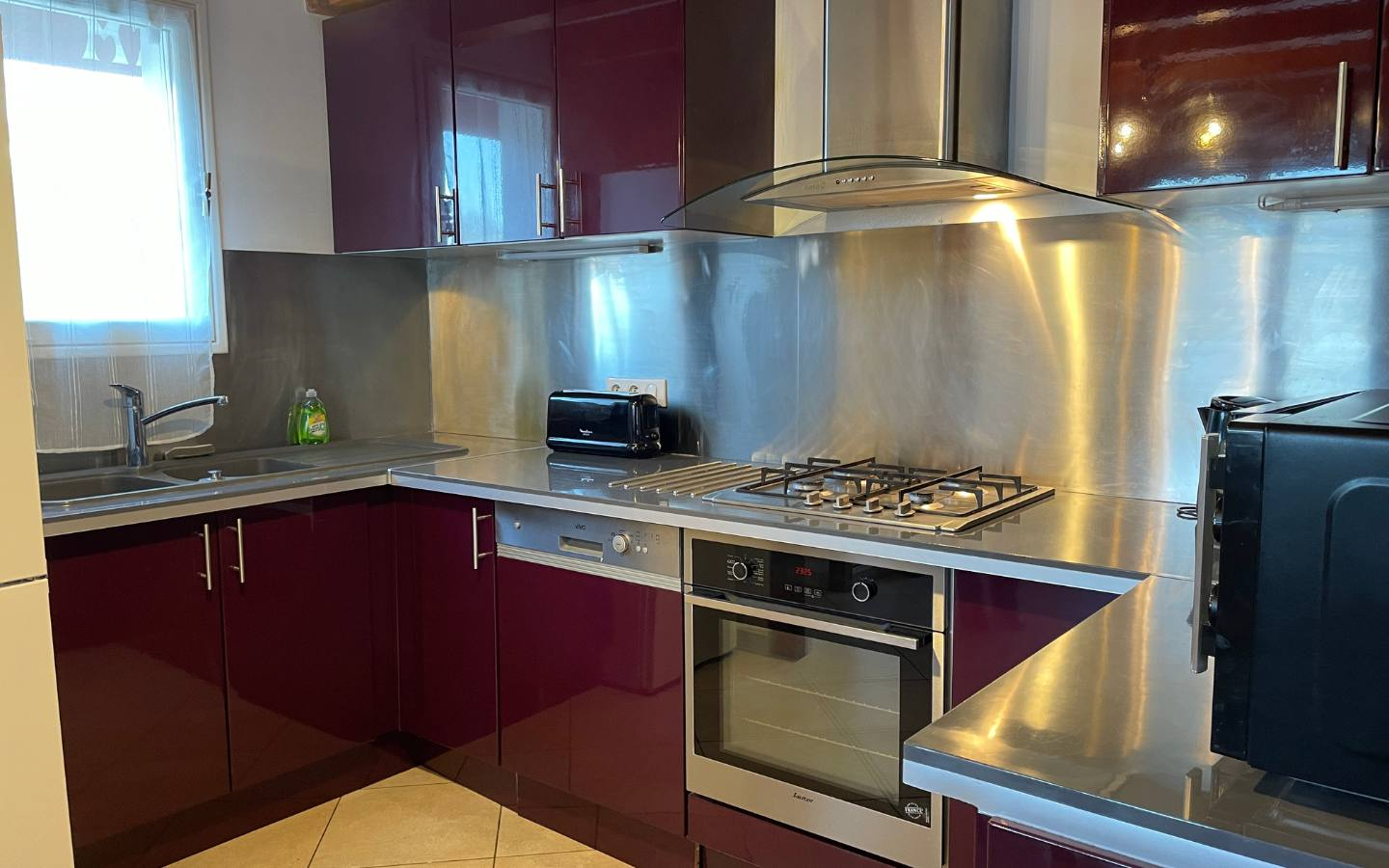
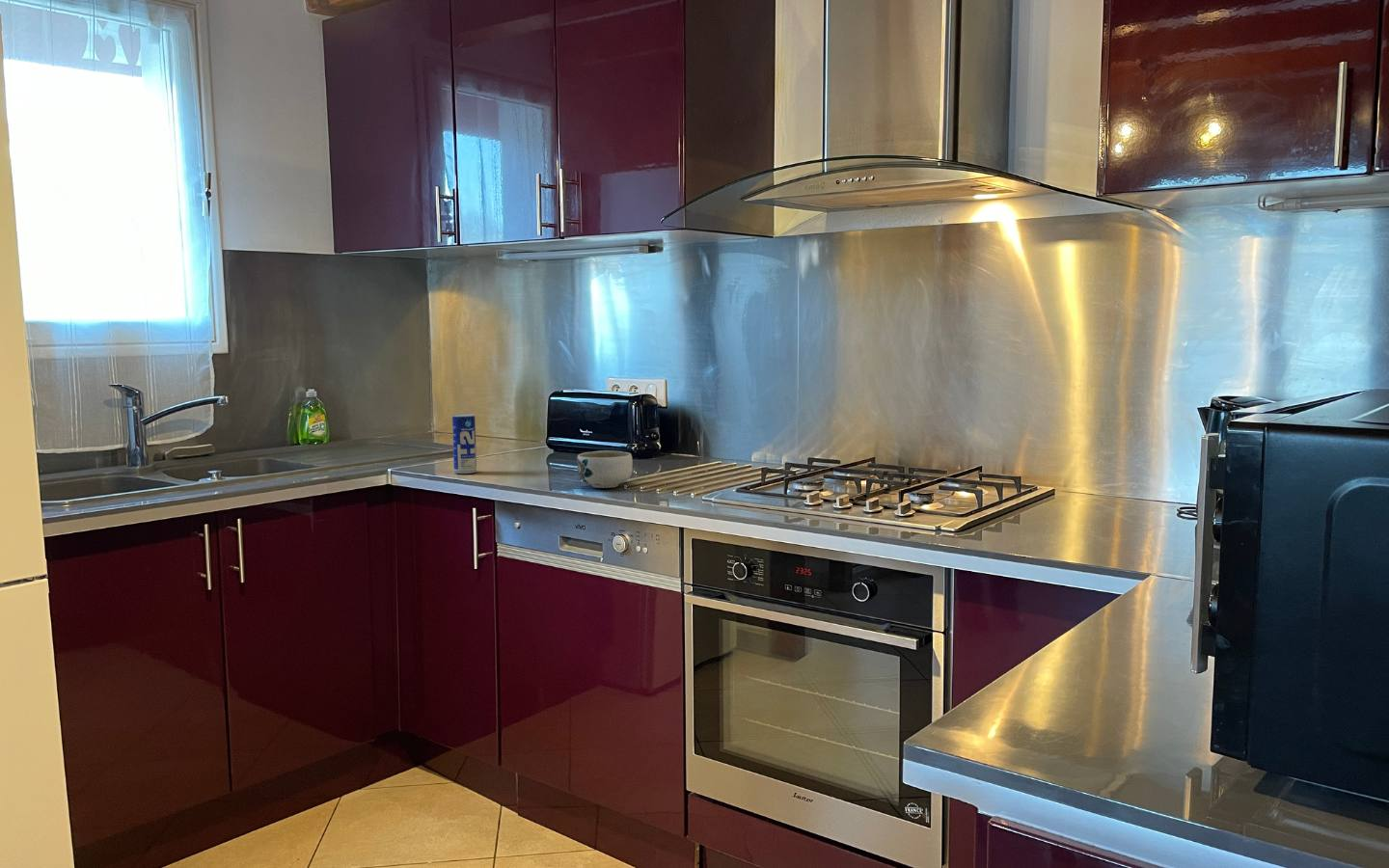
+ beverage can (464, 444)
+ bowl (605, 470)
